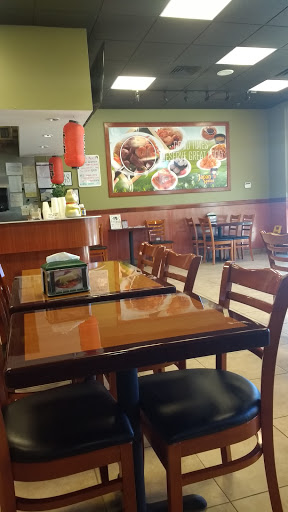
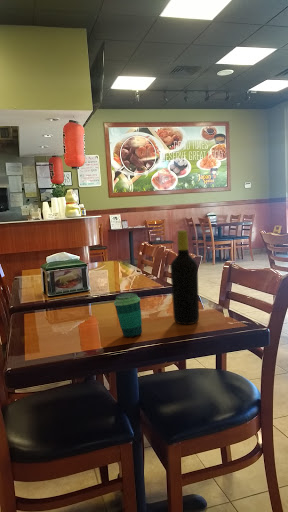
+ cup (128, 315)
+ bottle (184, 276)
